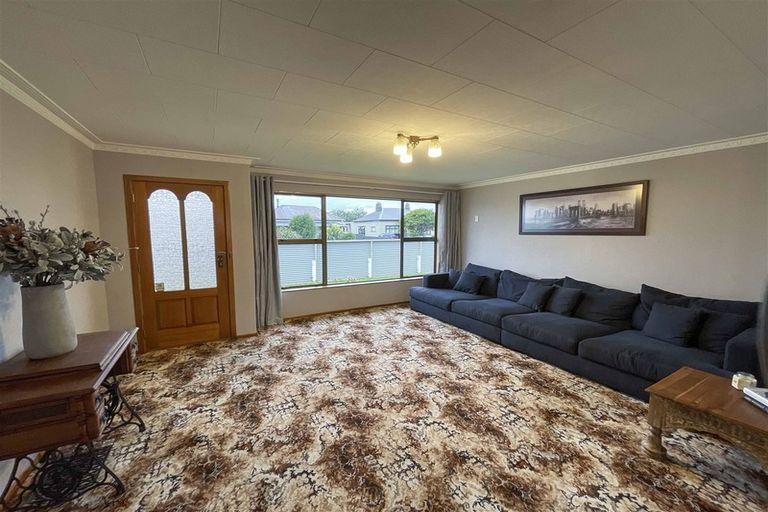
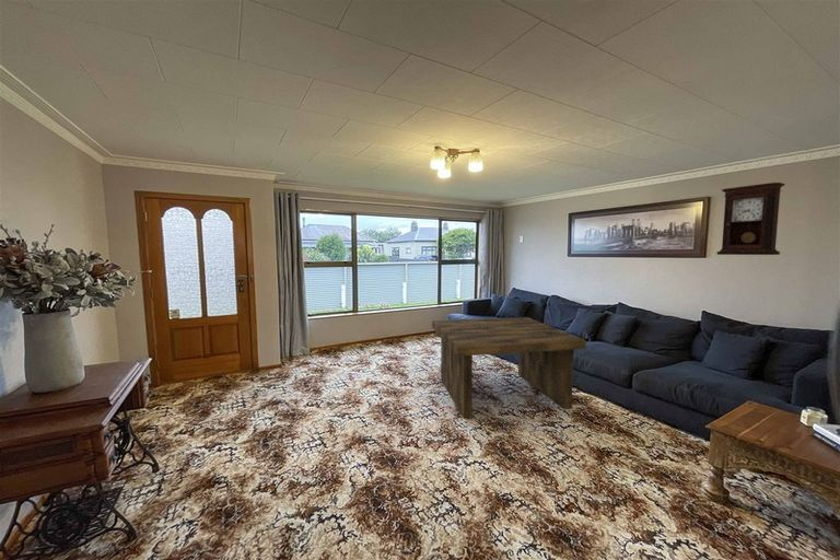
+ pendulum clock (748, 220)
+ coffee table (498, 353)
